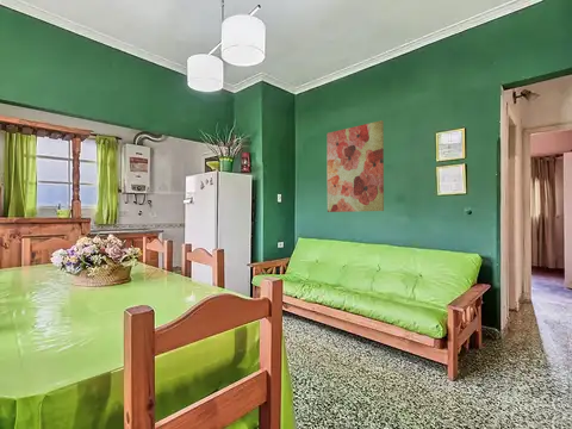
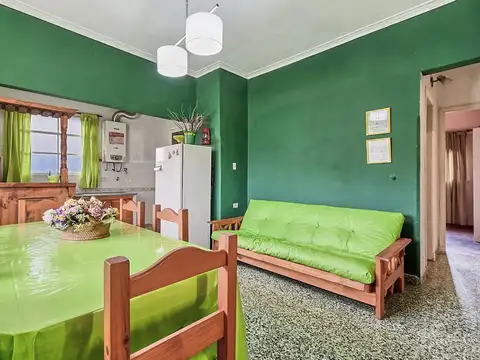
- wall art (353, 169)
